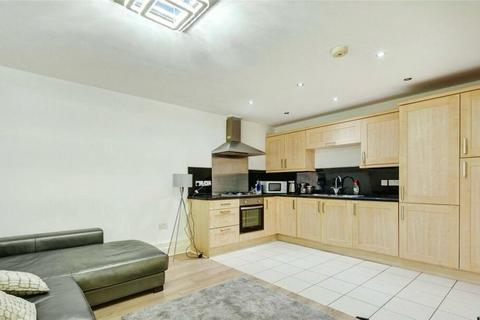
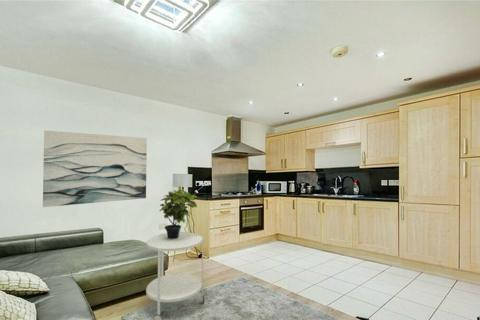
+ wall art (101, 168)
+ side table (175, 273)
+ potted plant (176, 211)
